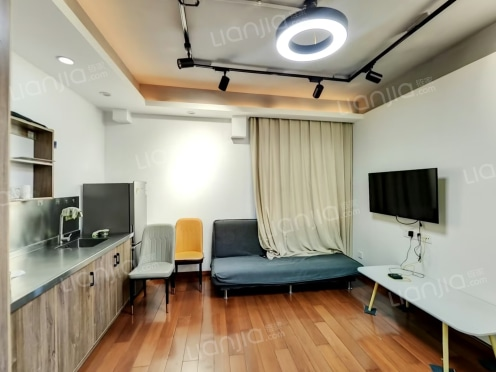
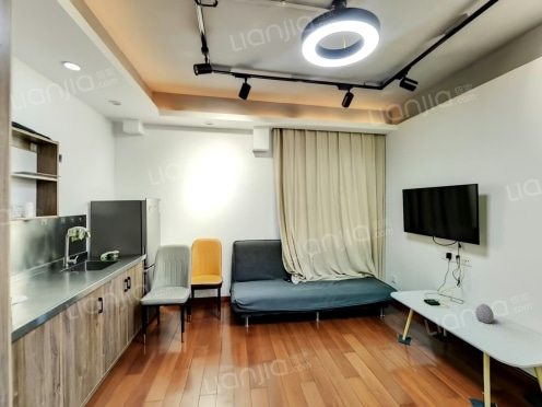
+ decorative egg (484, 312)
